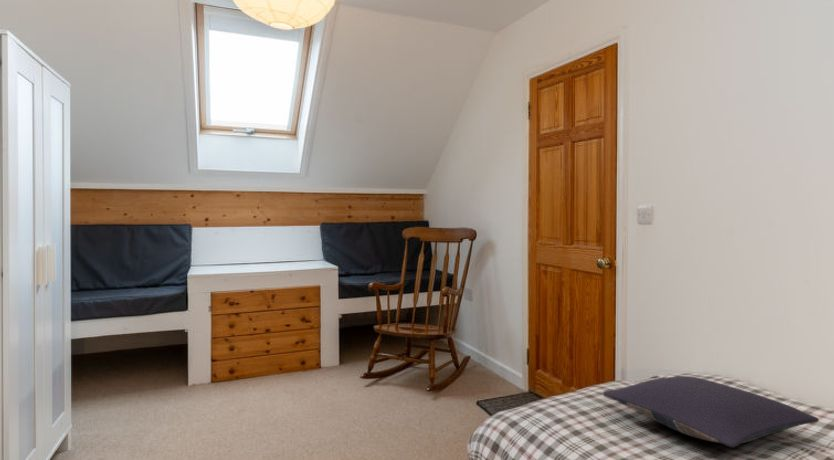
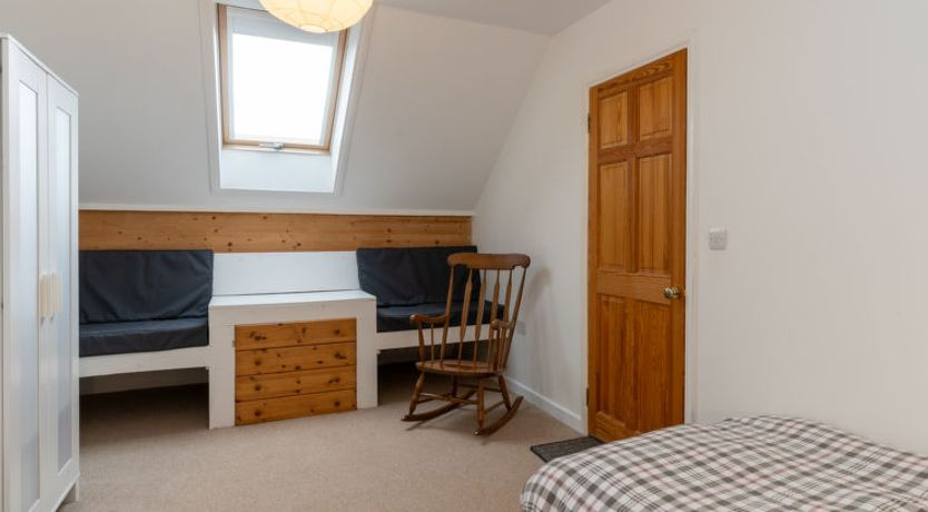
- pillow (703, 405)
